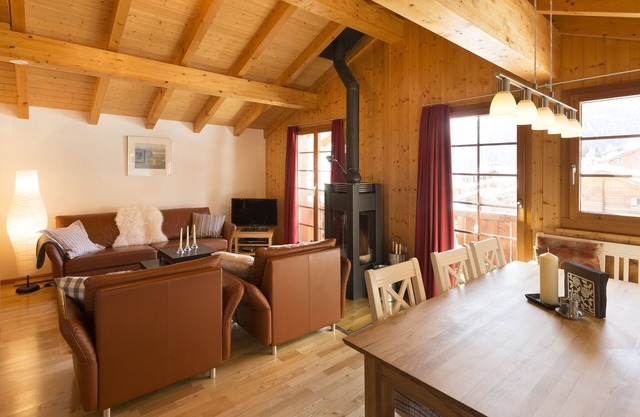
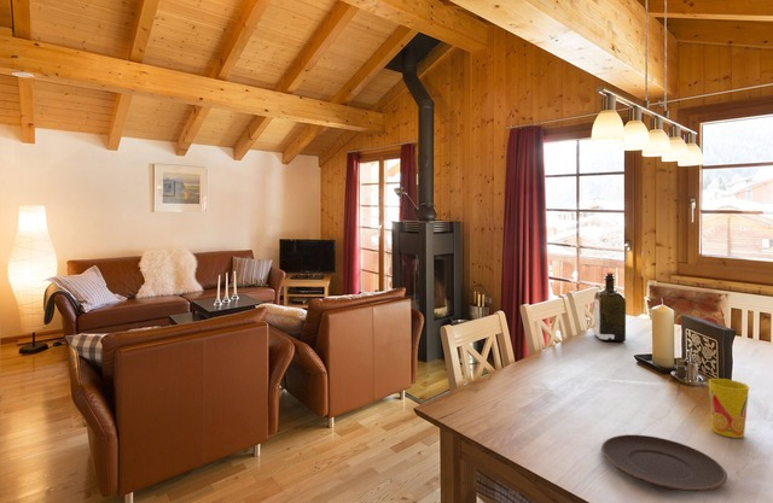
+ cup (727, 408)
+ plate (659, 462)
+ liquor (609, 305)
